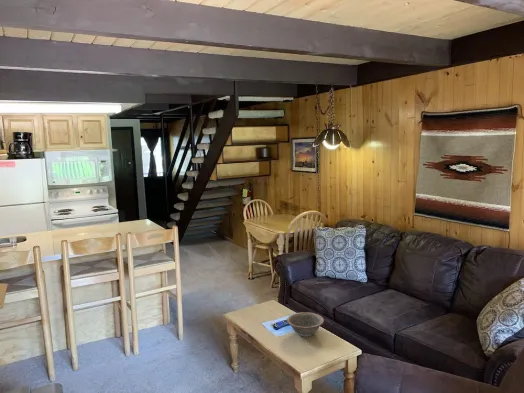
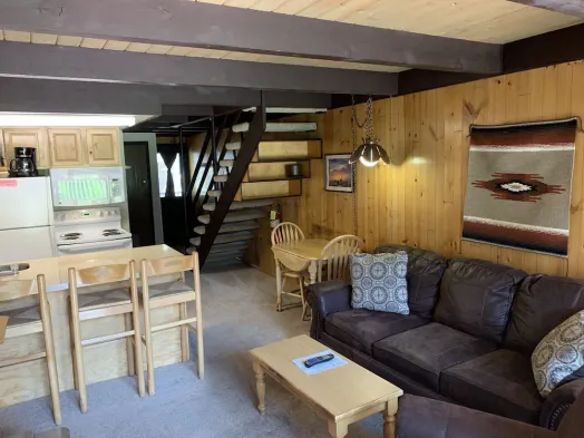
- decorative bowl (305, 326)
